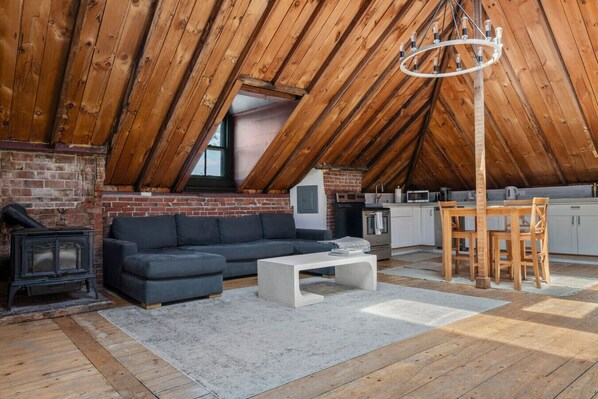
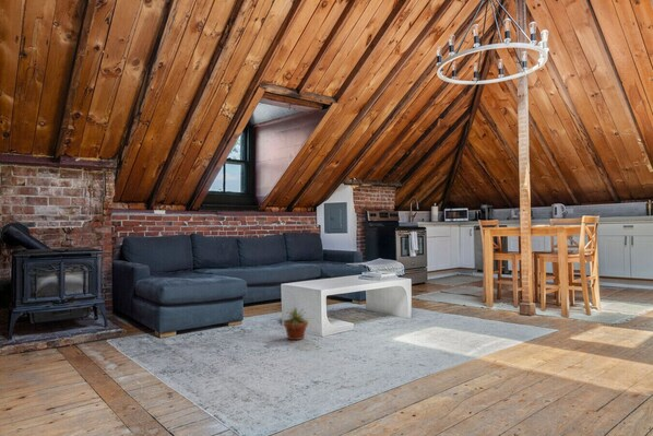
+ potted plant (295, 322)
